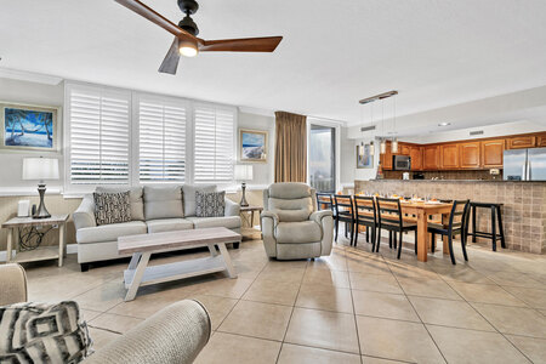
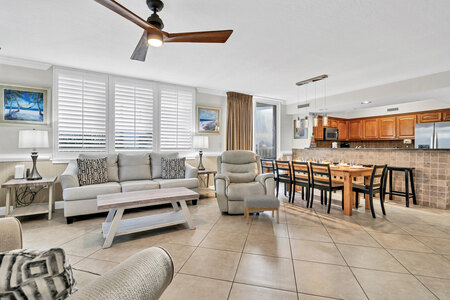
+ footstool (260, 208)
